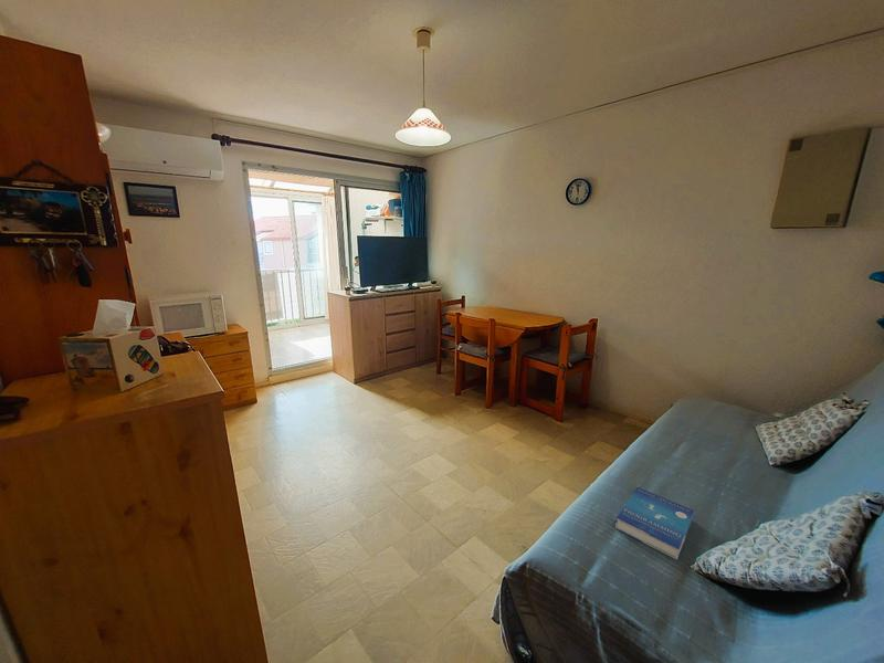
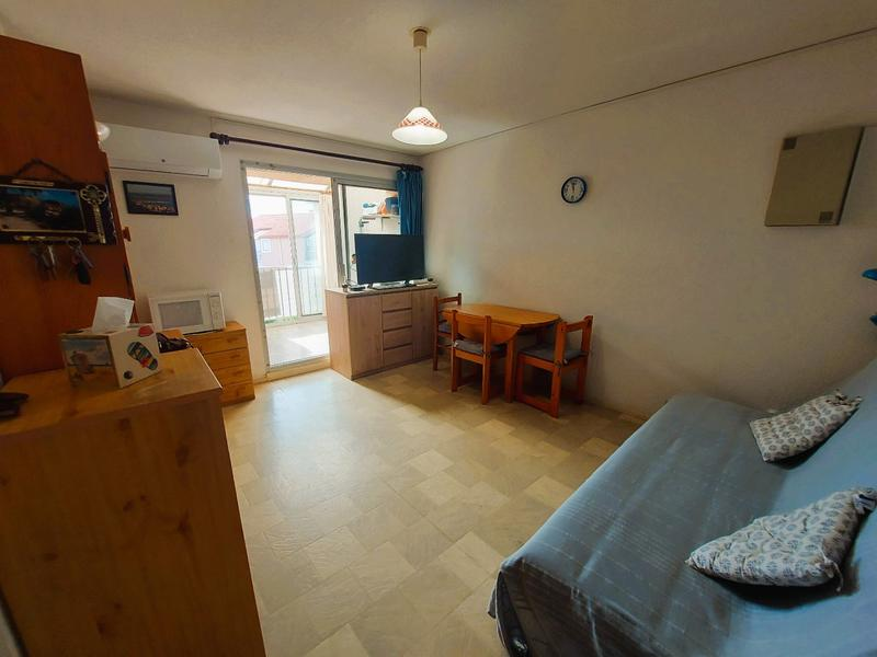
- book (654, 518)
